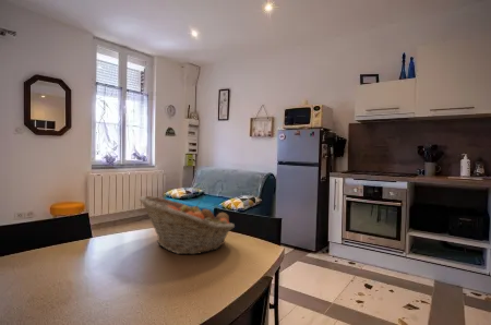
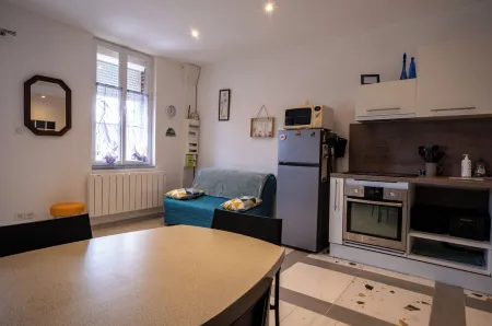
- fruit basket (185, 219)
